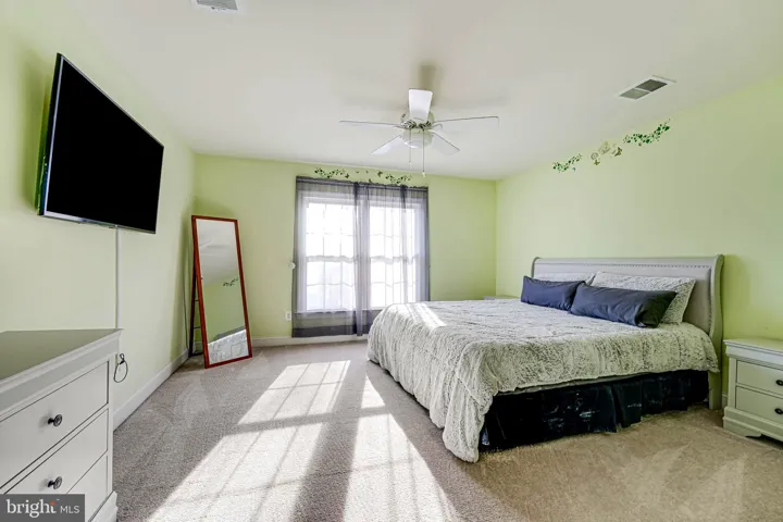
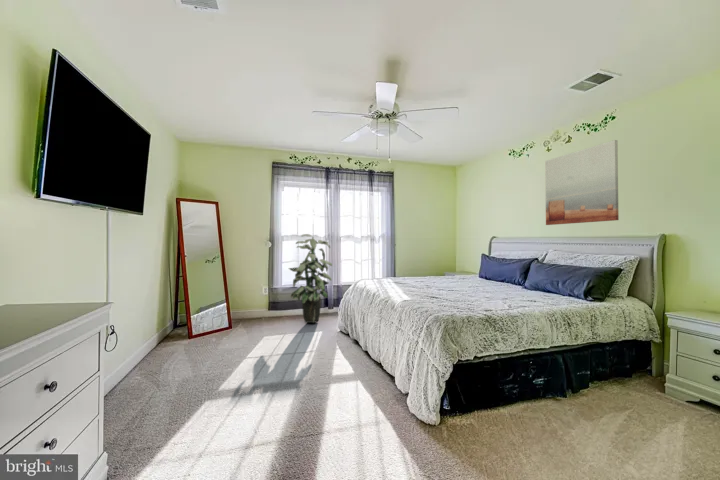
+ wall art (577, 187)
+ indoor plant (310, 277)
